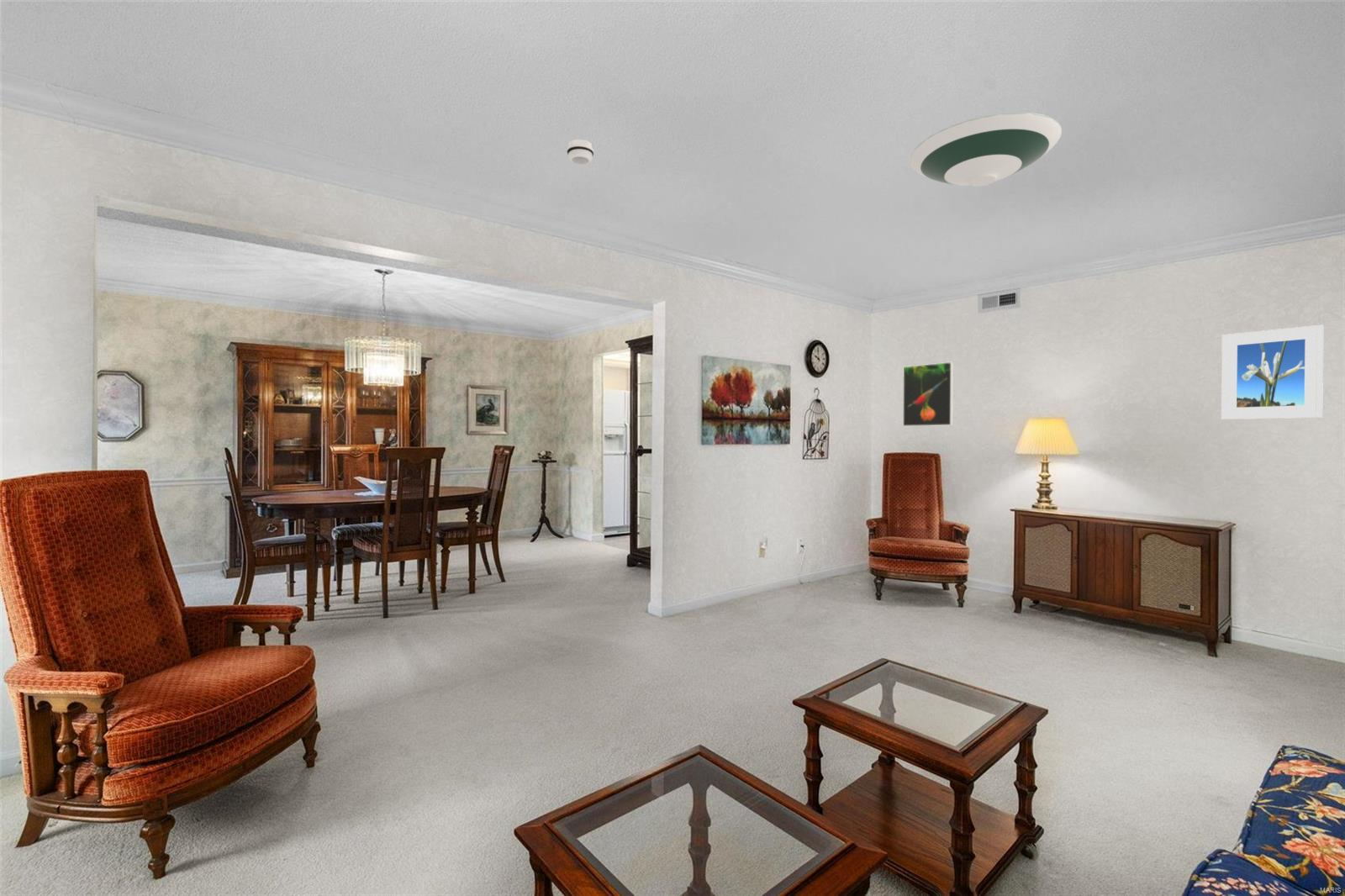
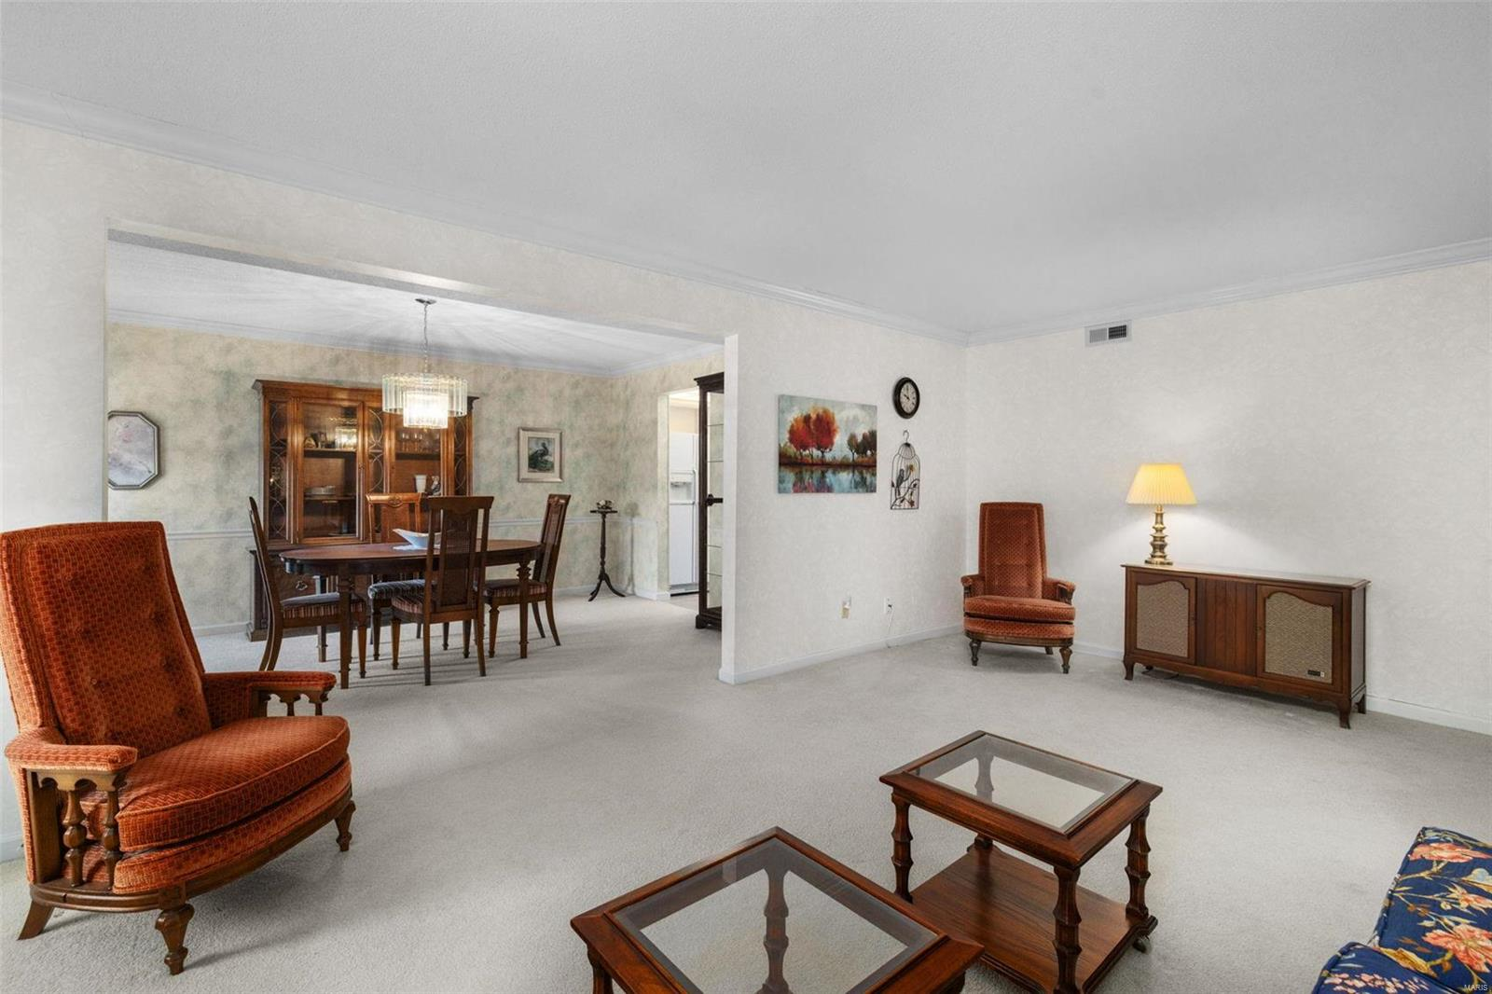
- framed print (927, 395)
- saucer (982, 165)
- smoke detector (580, 152)
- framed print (1269, 374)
